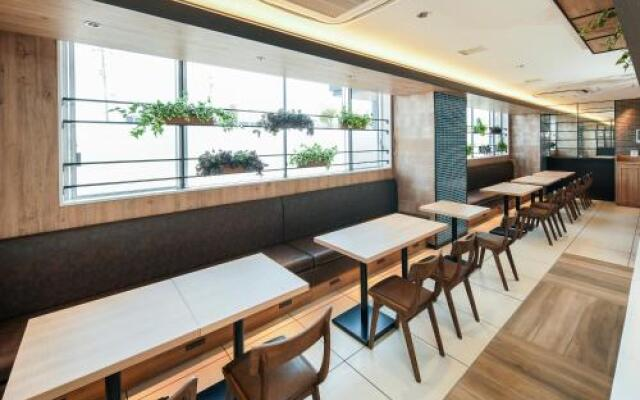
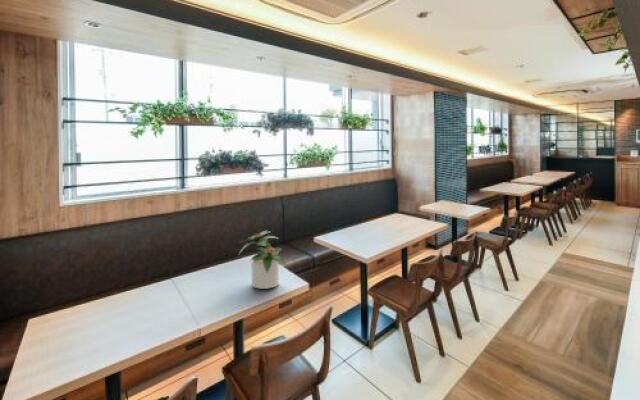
+ potted plant (261, 258)
